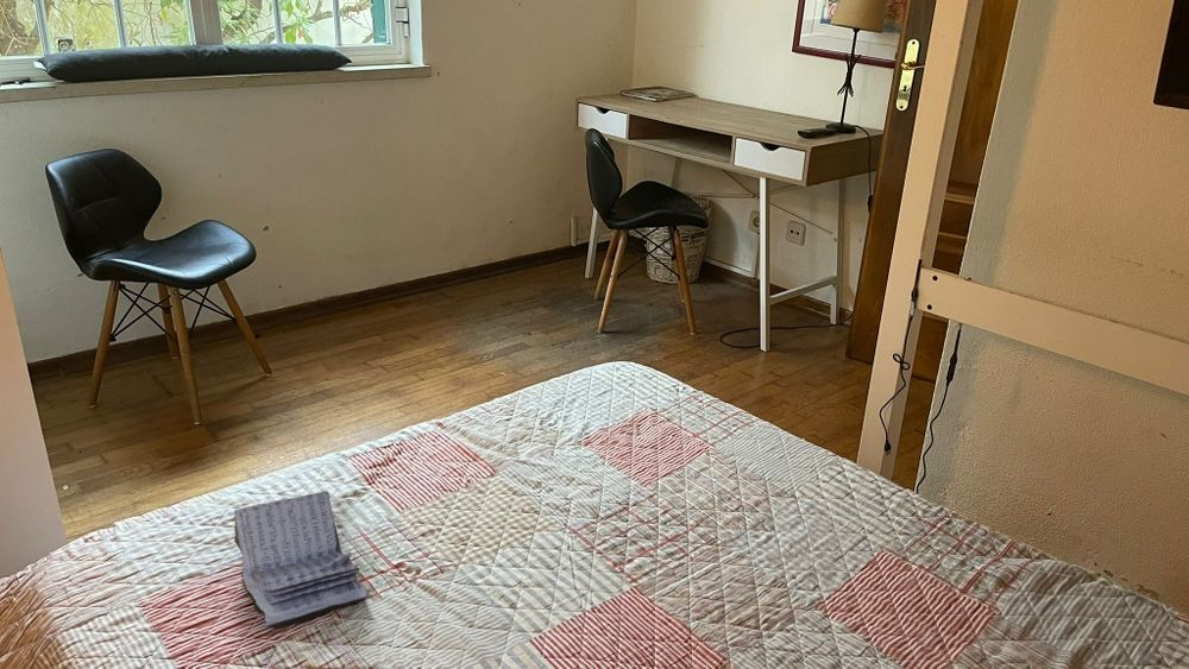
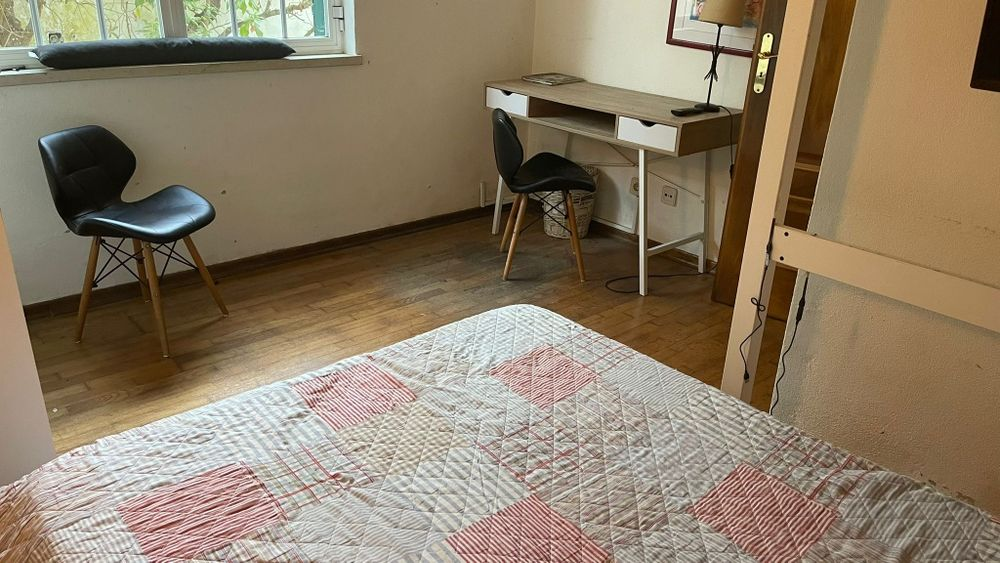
- book (297, 548)
